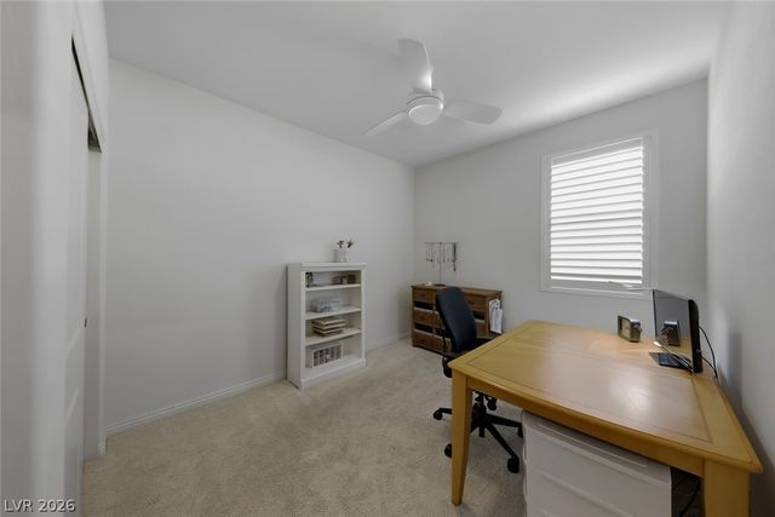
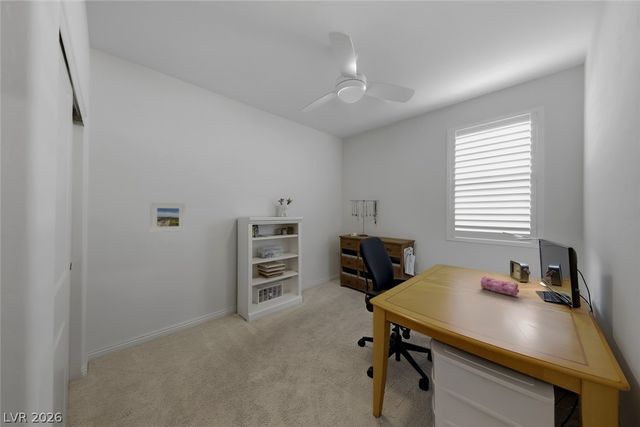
+ pencil case (498, 285)
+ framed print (168, 217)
